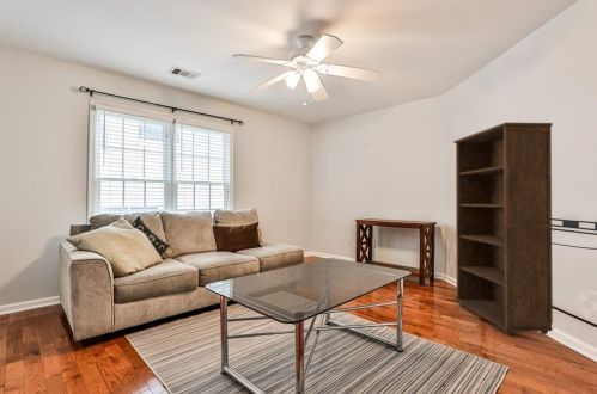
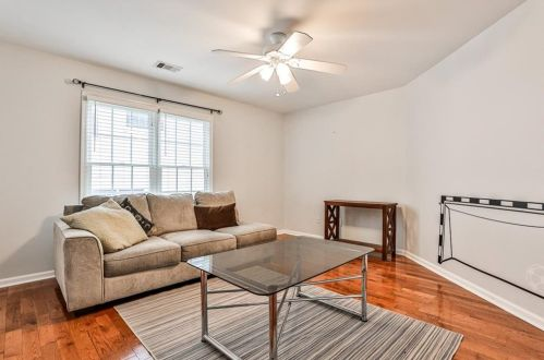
- bookcase (497, 224)
